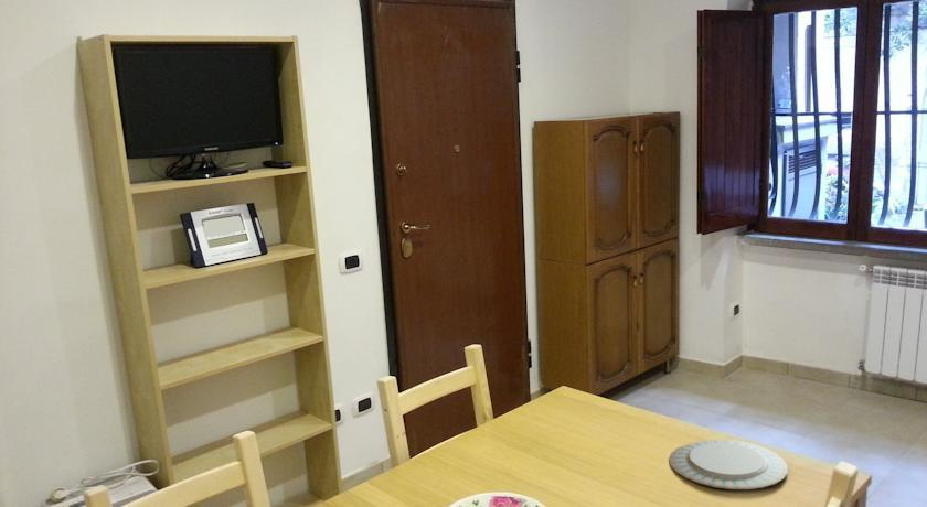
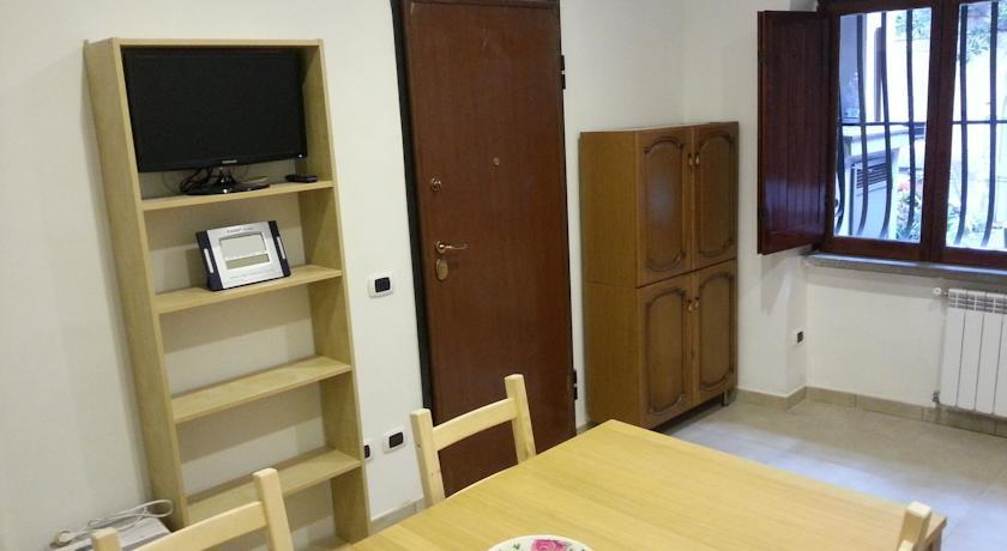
- chinaware (726, 460)
